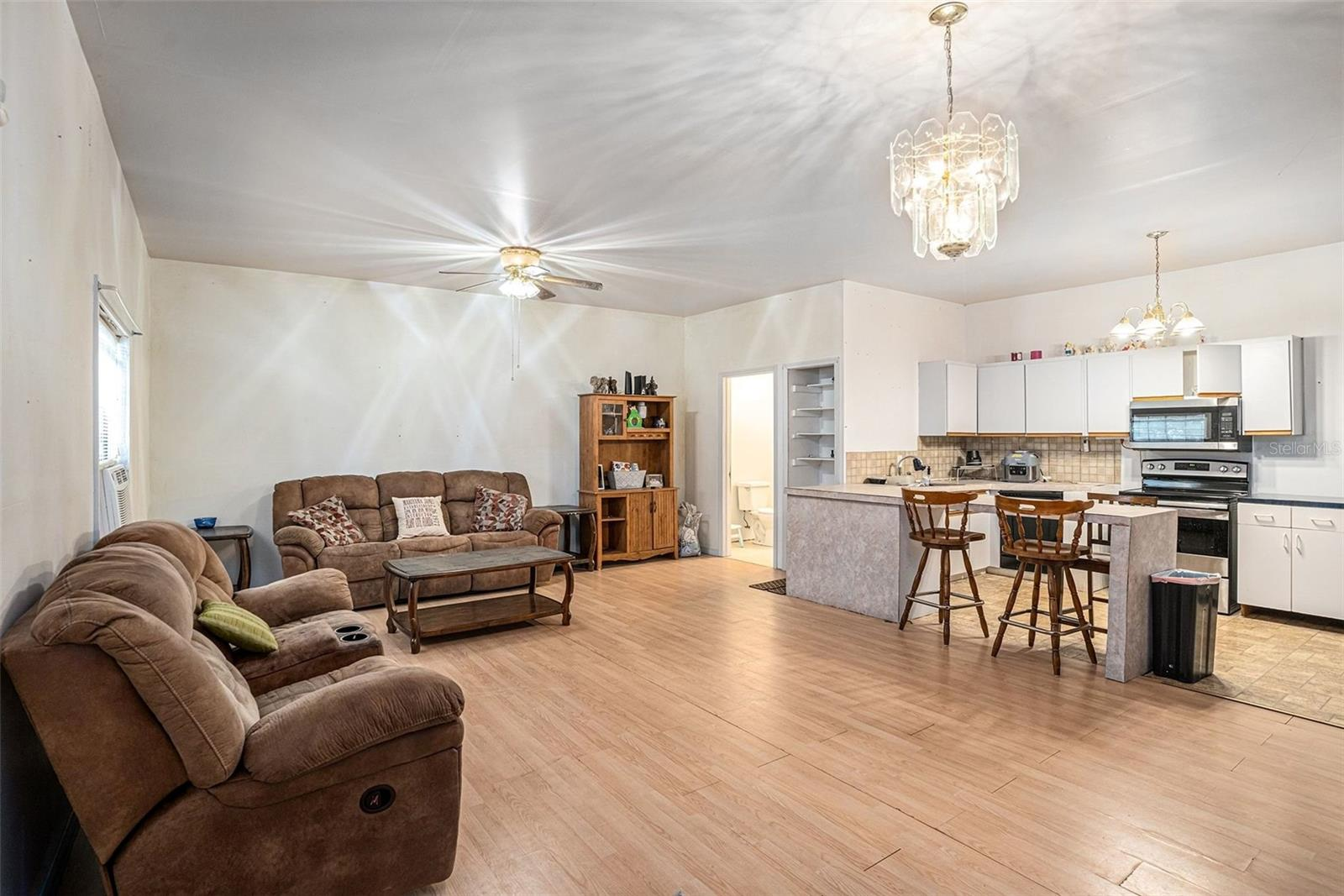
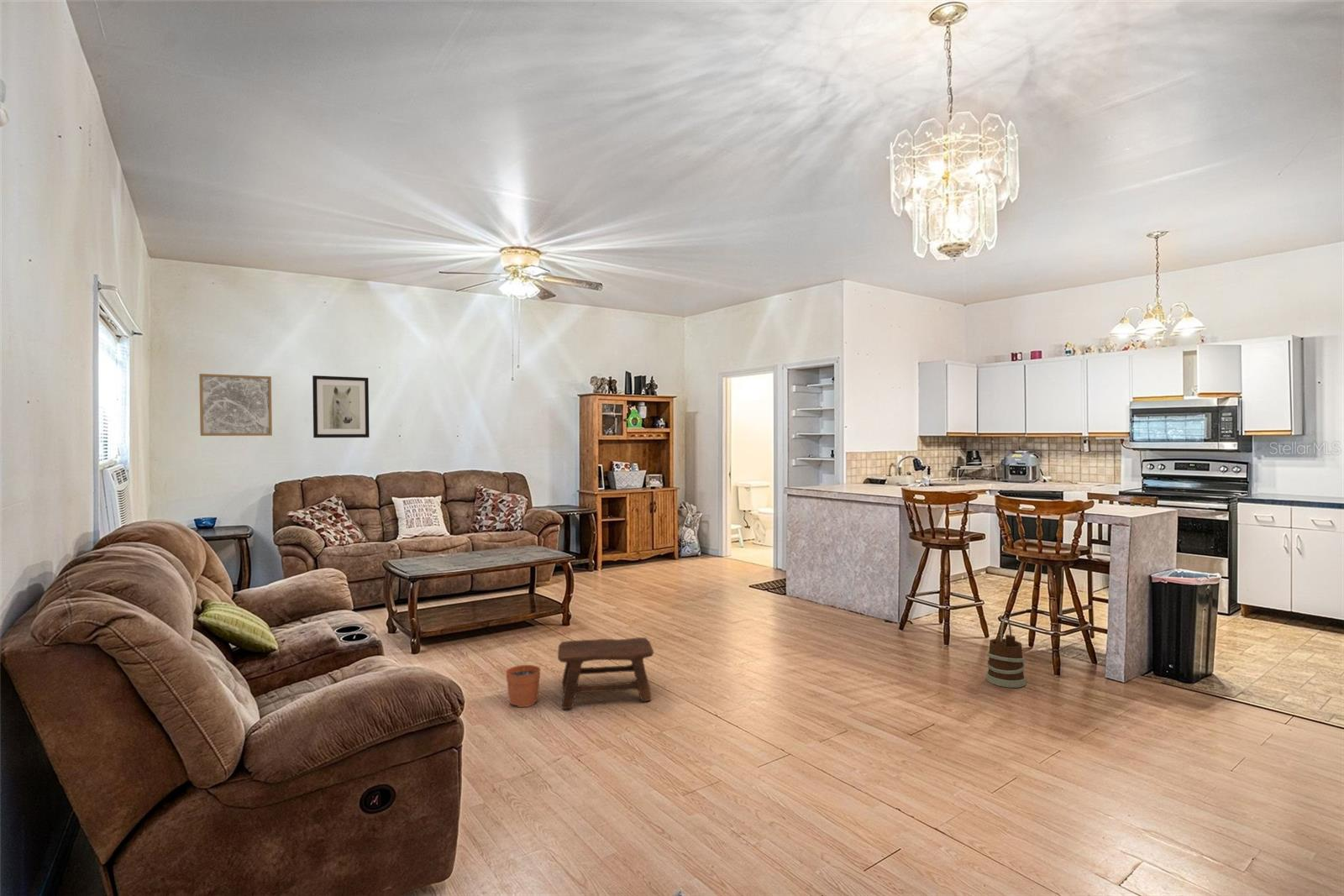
+ plant pot (523, 678)
+ wooden bucket (1005, 649)
+ wall art (341, 406)
+ stool (606, 670)
+ wall art (236, 405)
